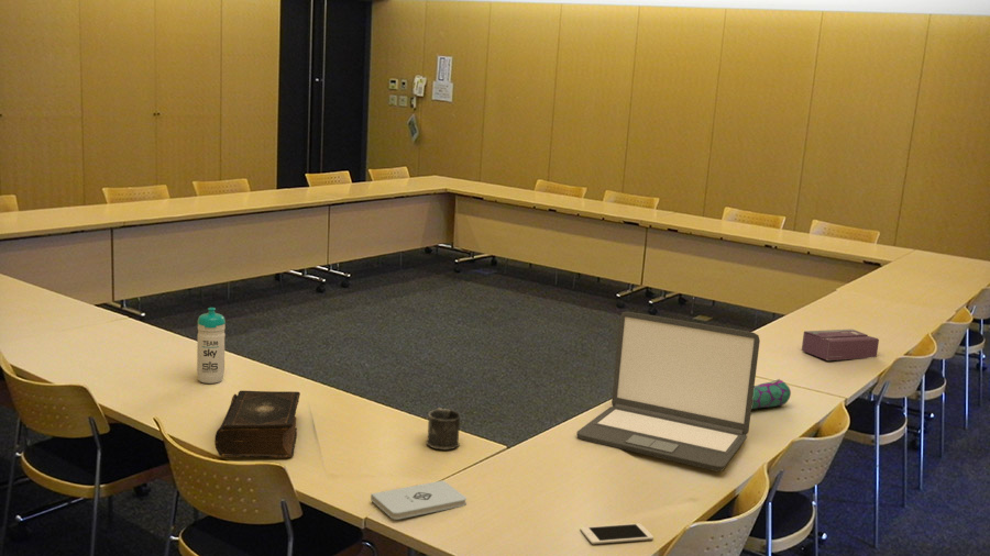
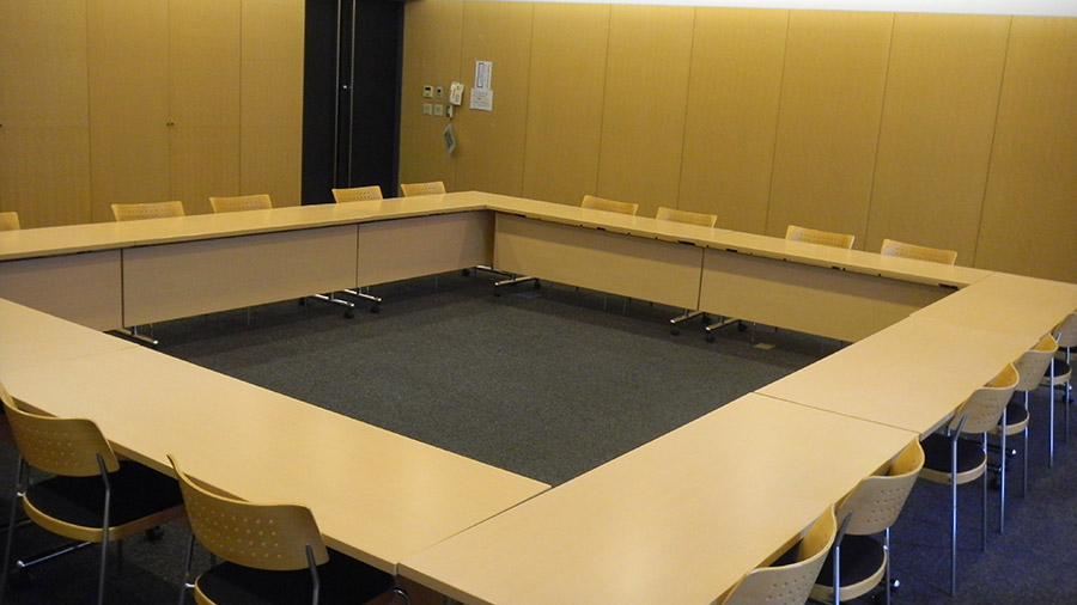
- mug (442, 427)
- cell phone (616, 533)
- notepad (419, 499)
- book (260, 421)
- pencil case (760, 393)
- laptop (668, 386)
- water bottle (210, 344)
- tissue box (839, 344)
